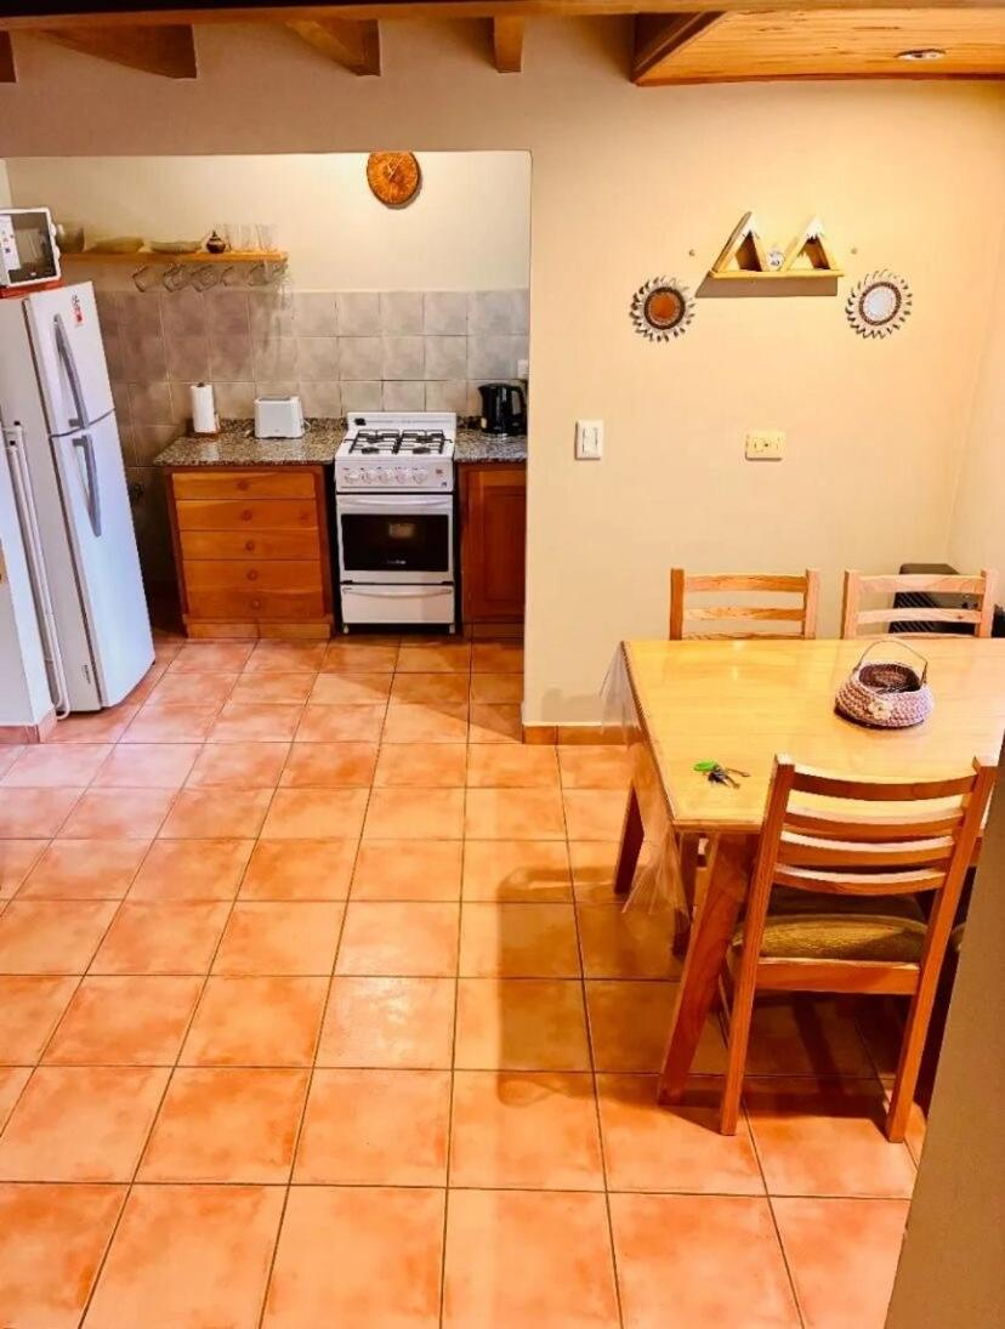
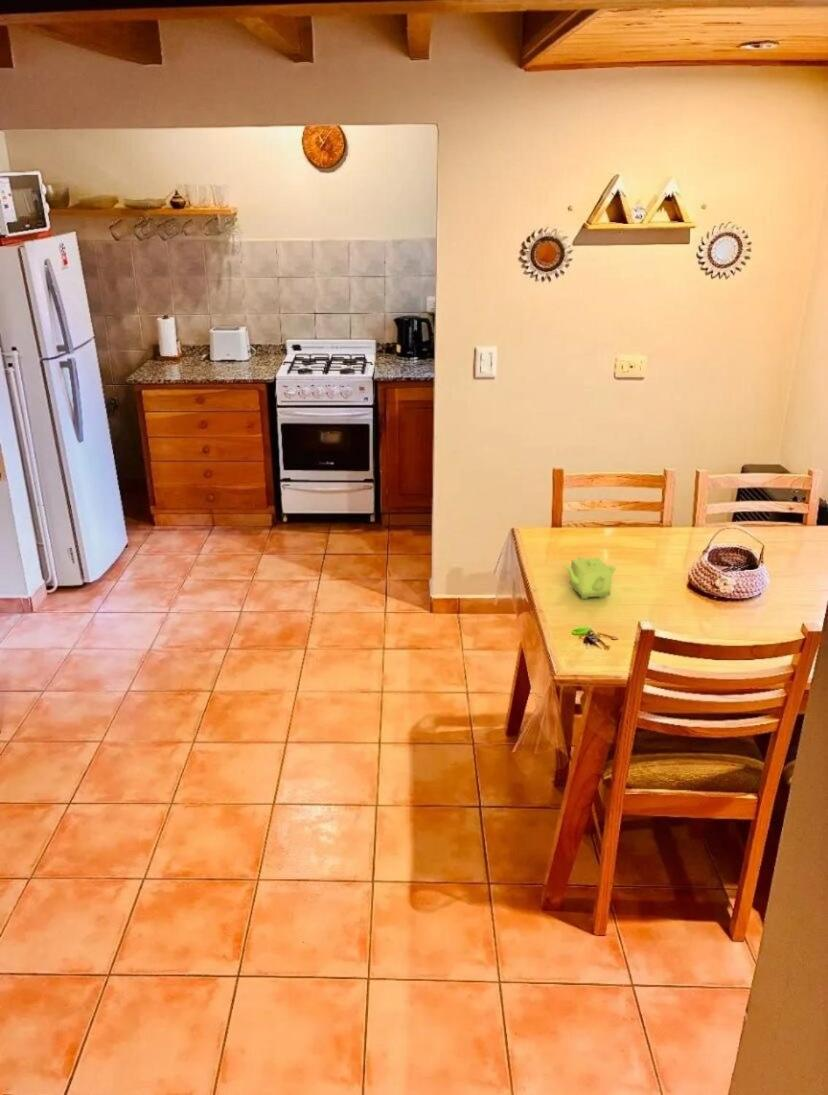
+ teapot (589, 578)
